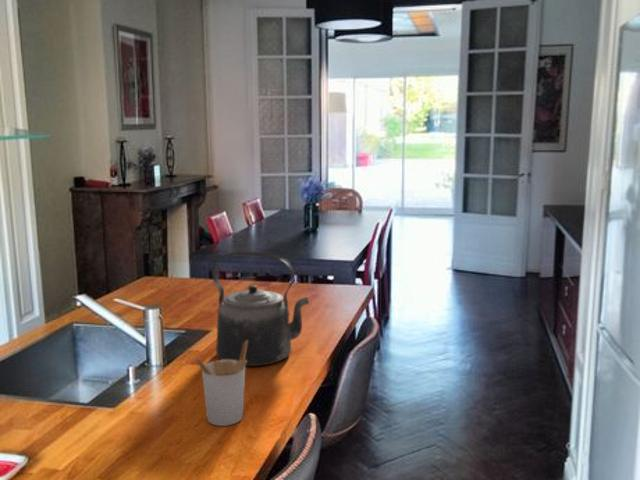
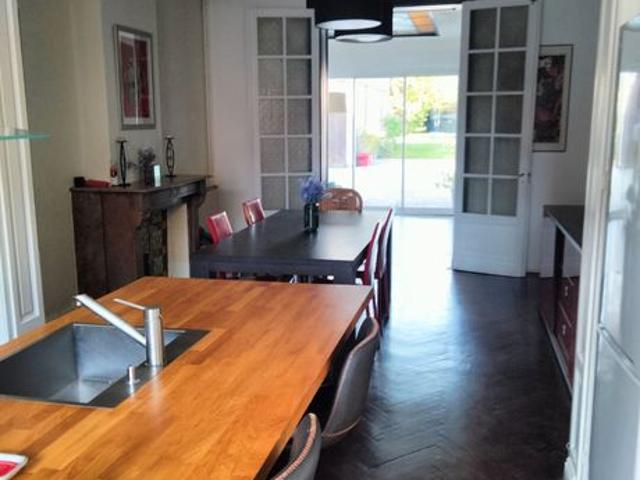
- utensil holder (226, 384)
- kettle (260, 304)
